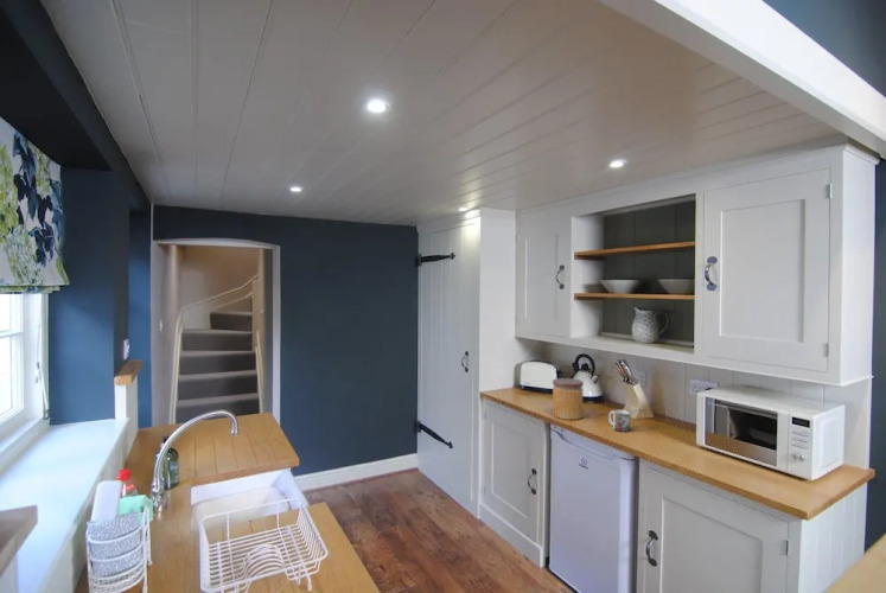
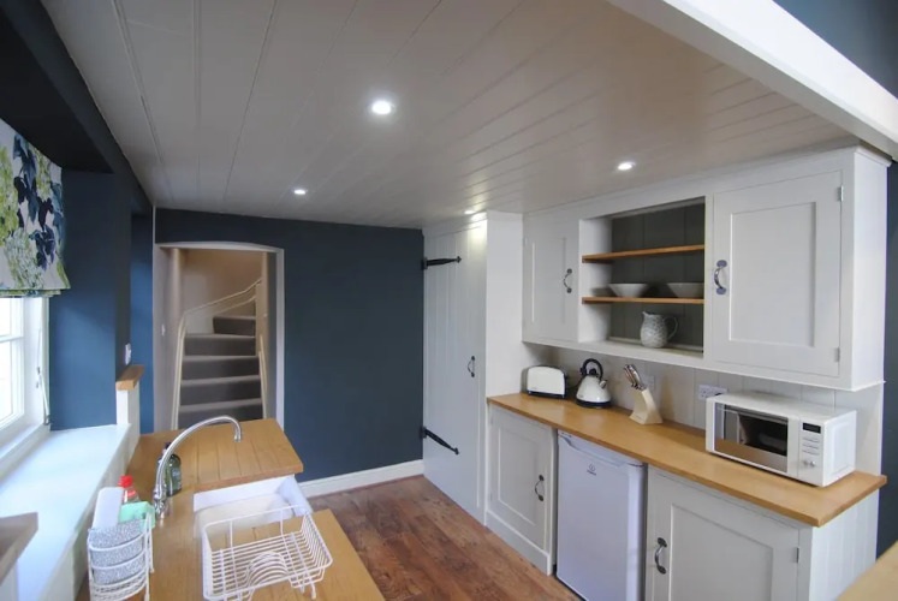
- mug (618, 419)
- jar (567, 397)
